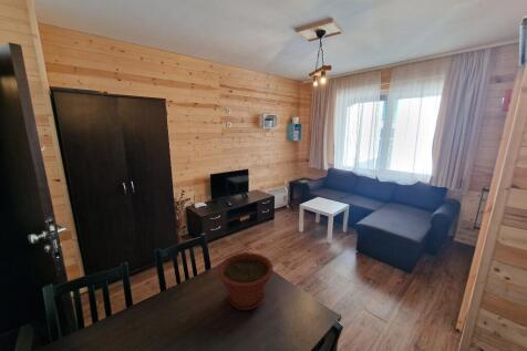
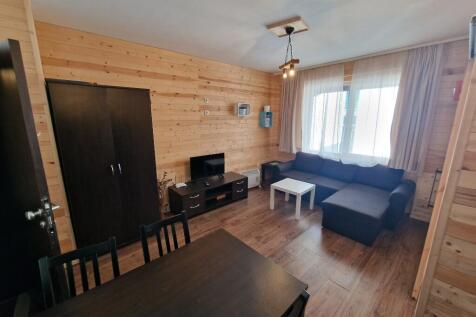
- plant pot (246, 282)
